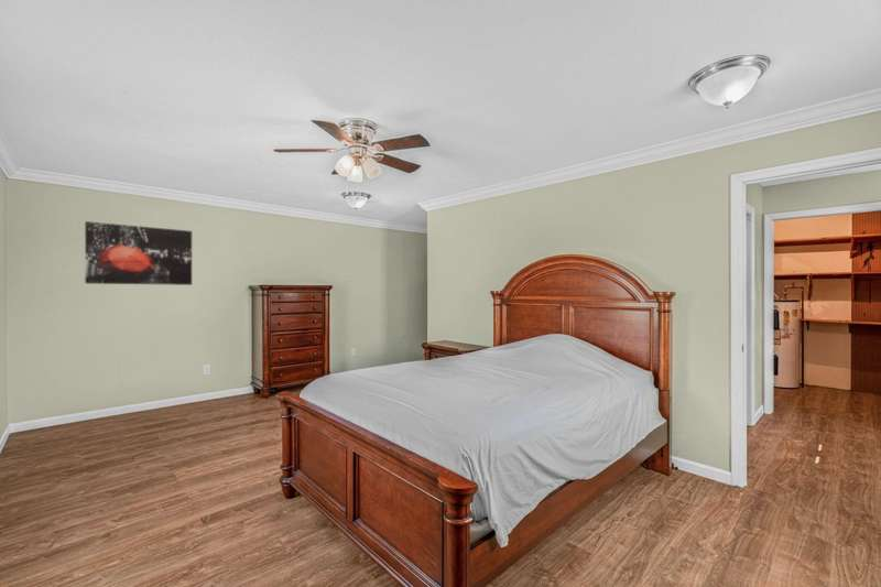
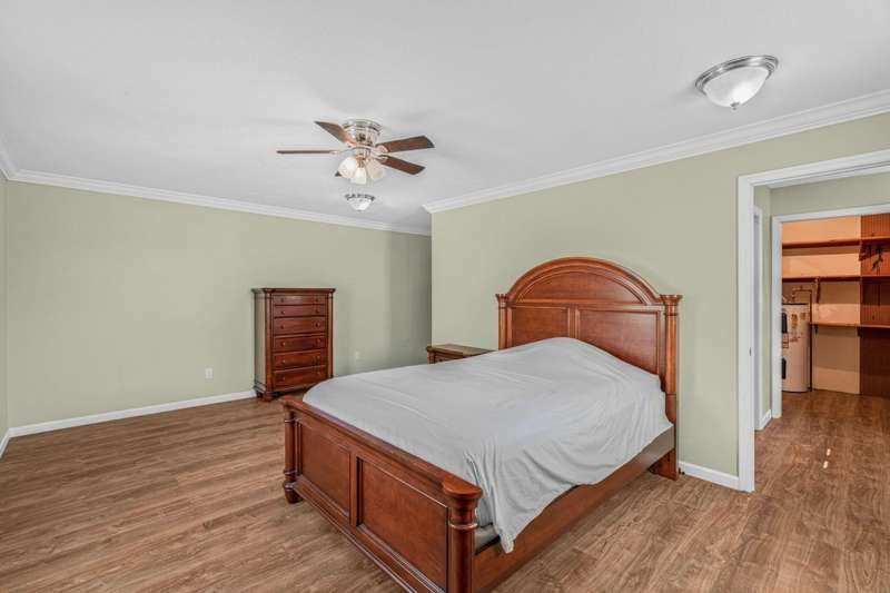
- wall art (142, 256)
